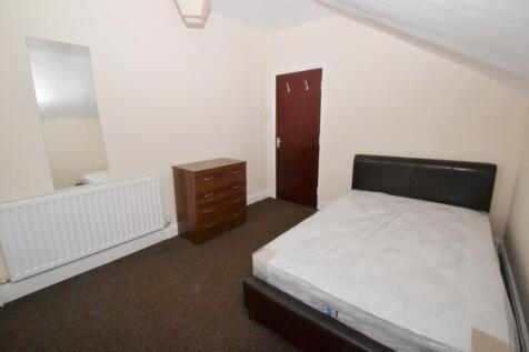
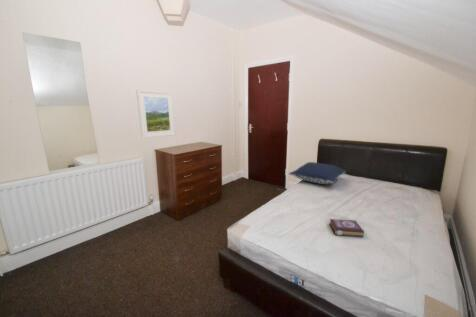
+ pillow (318, 172)
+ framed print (157, 114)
+ book (345, 227)
